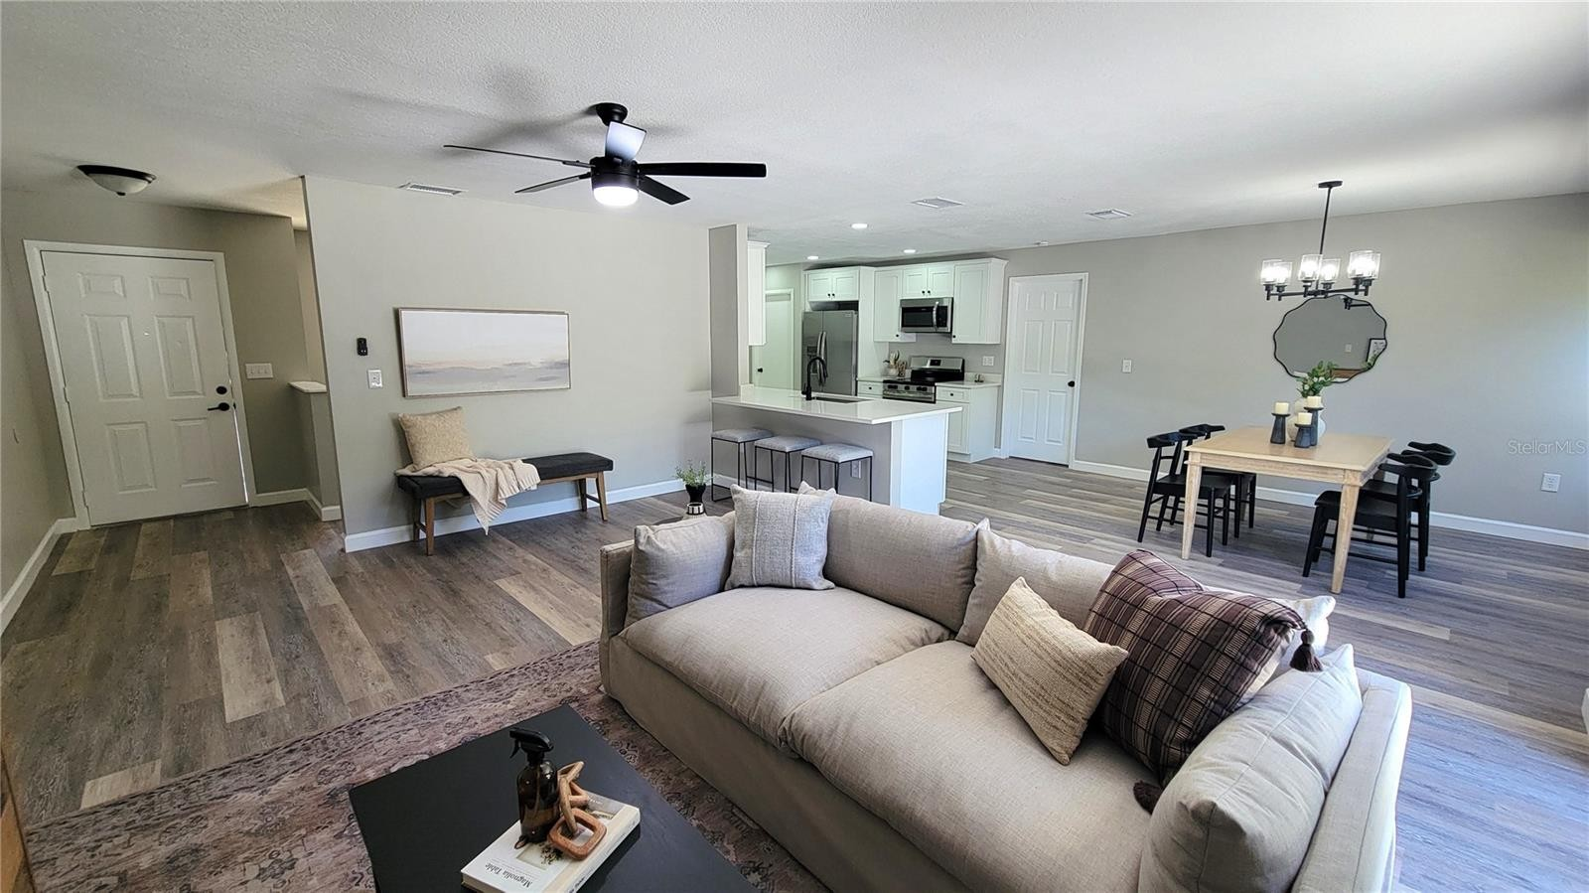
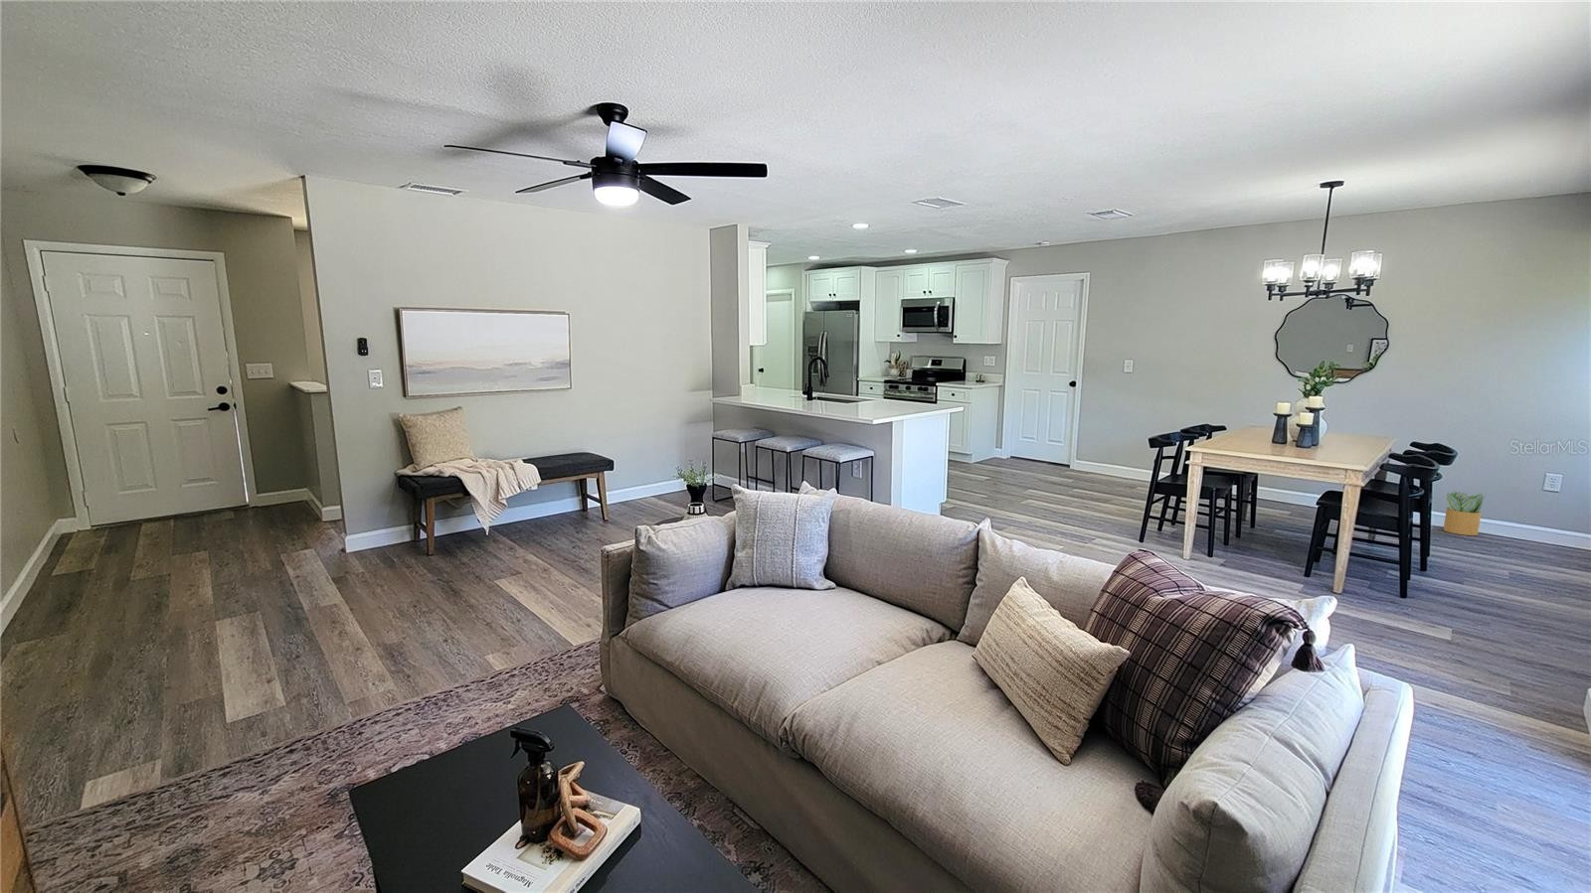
+ potted plant (1461, 512)
